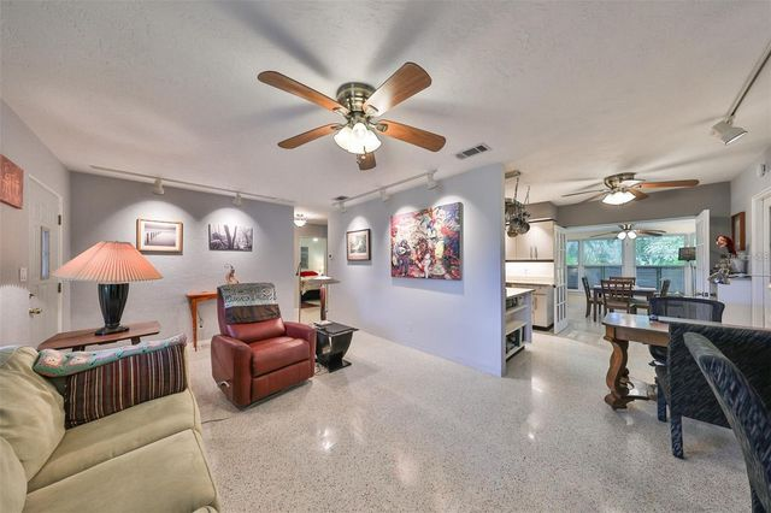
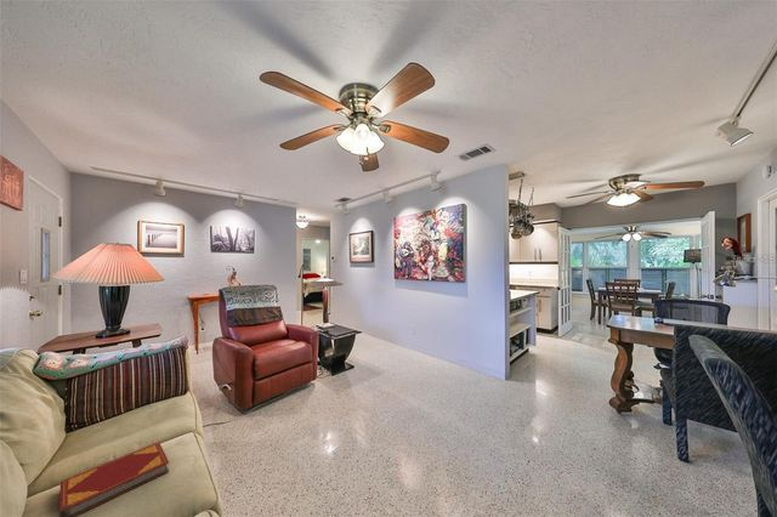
+ hardback book (117, 476)
